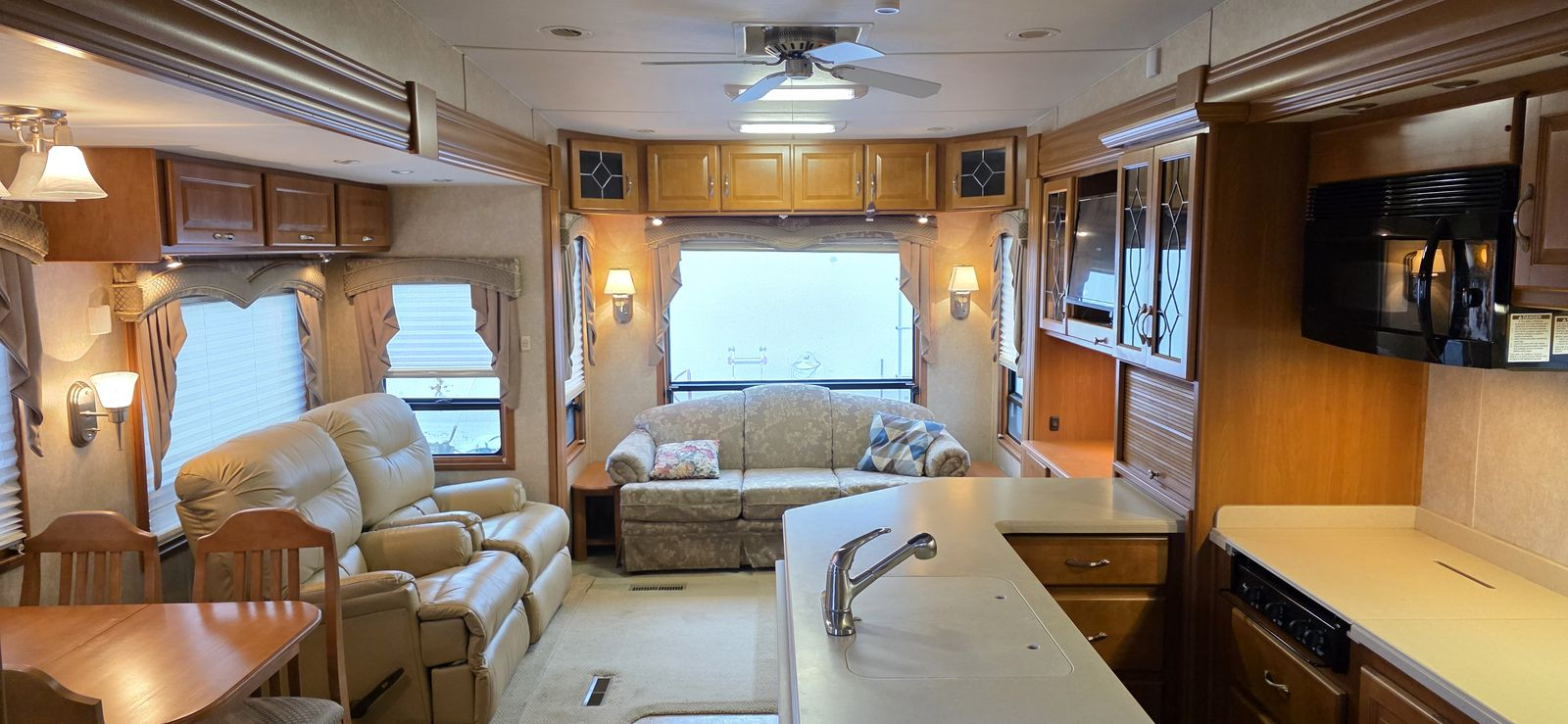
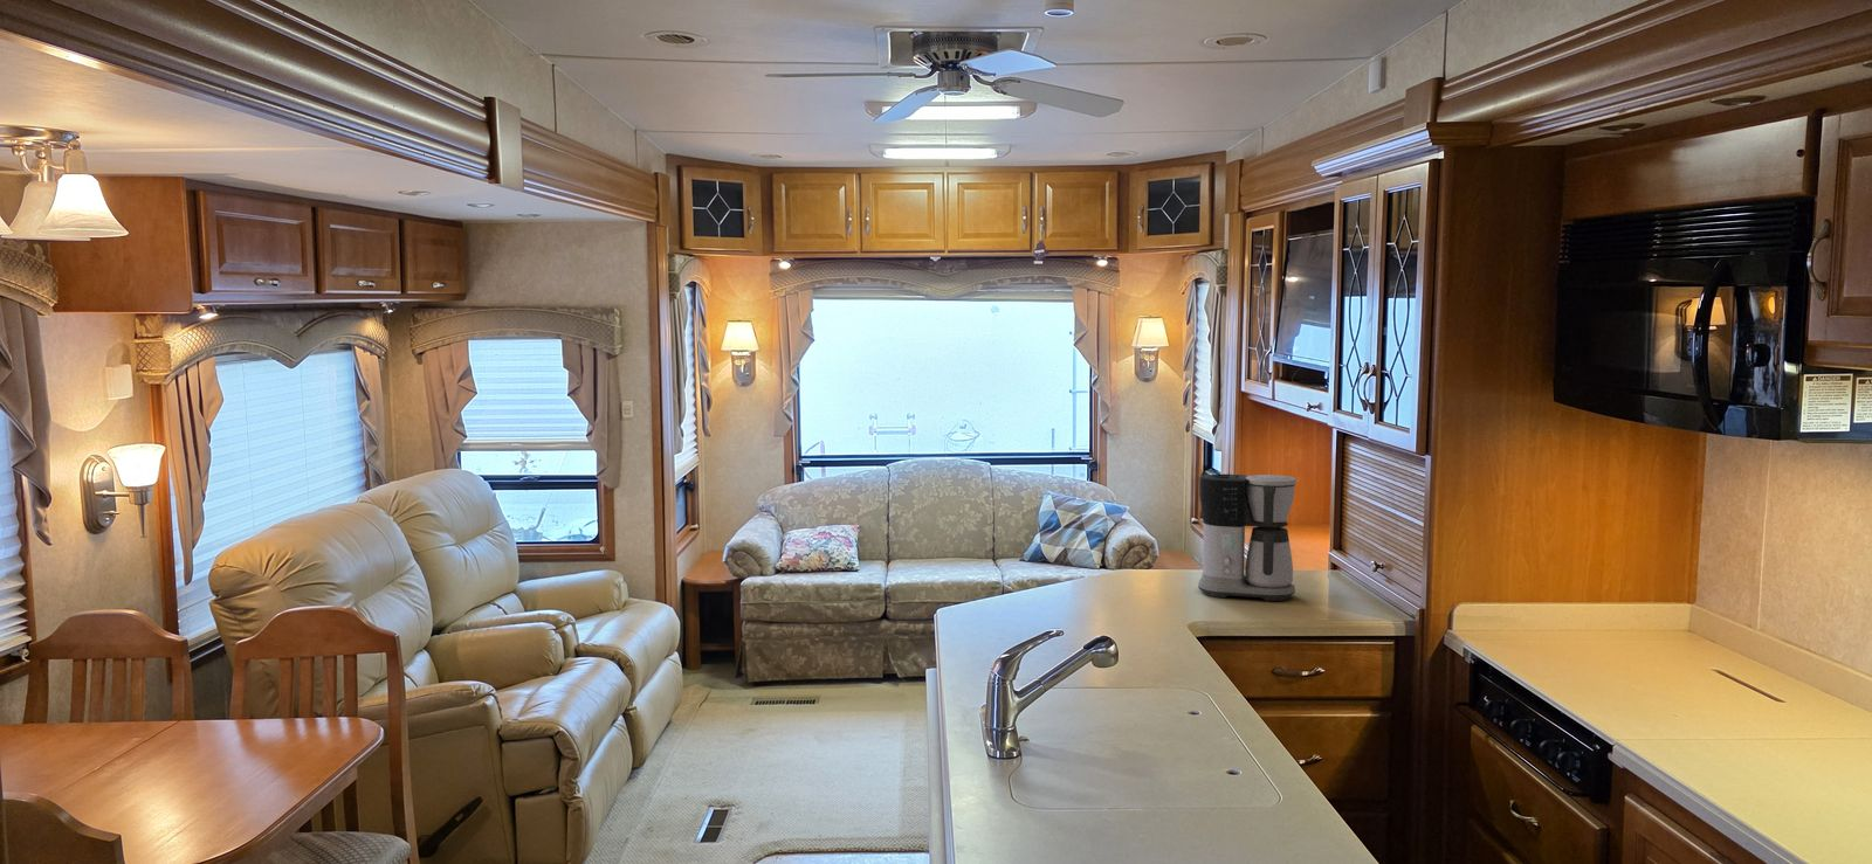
+ coffee maker (1244, 536)
